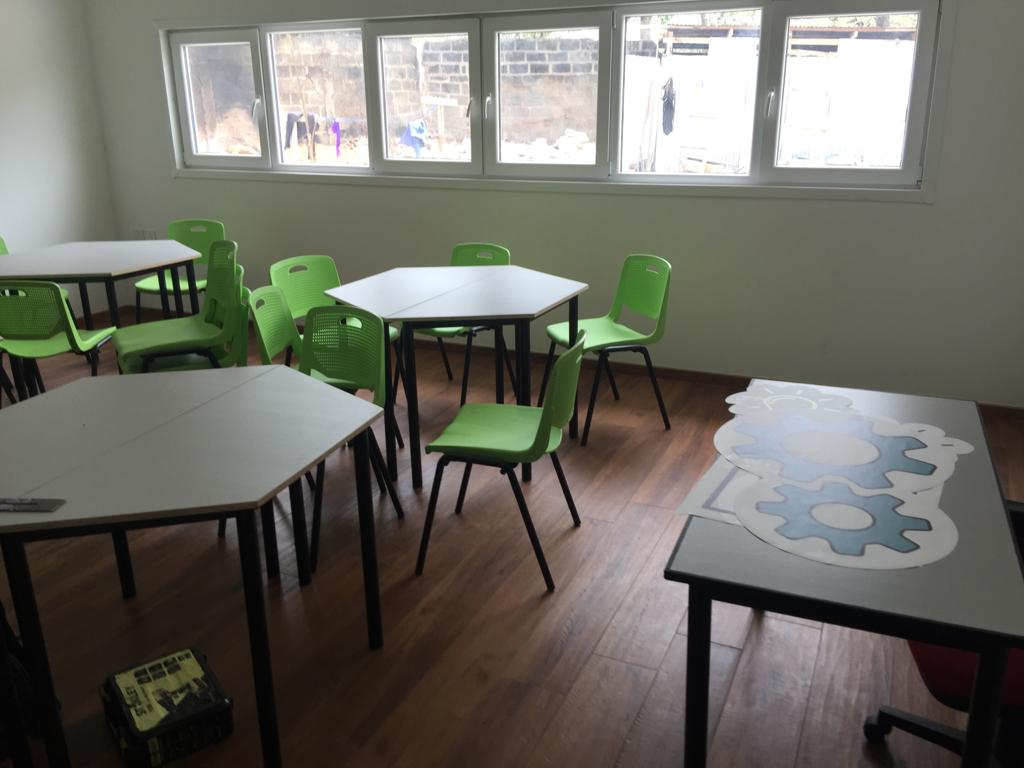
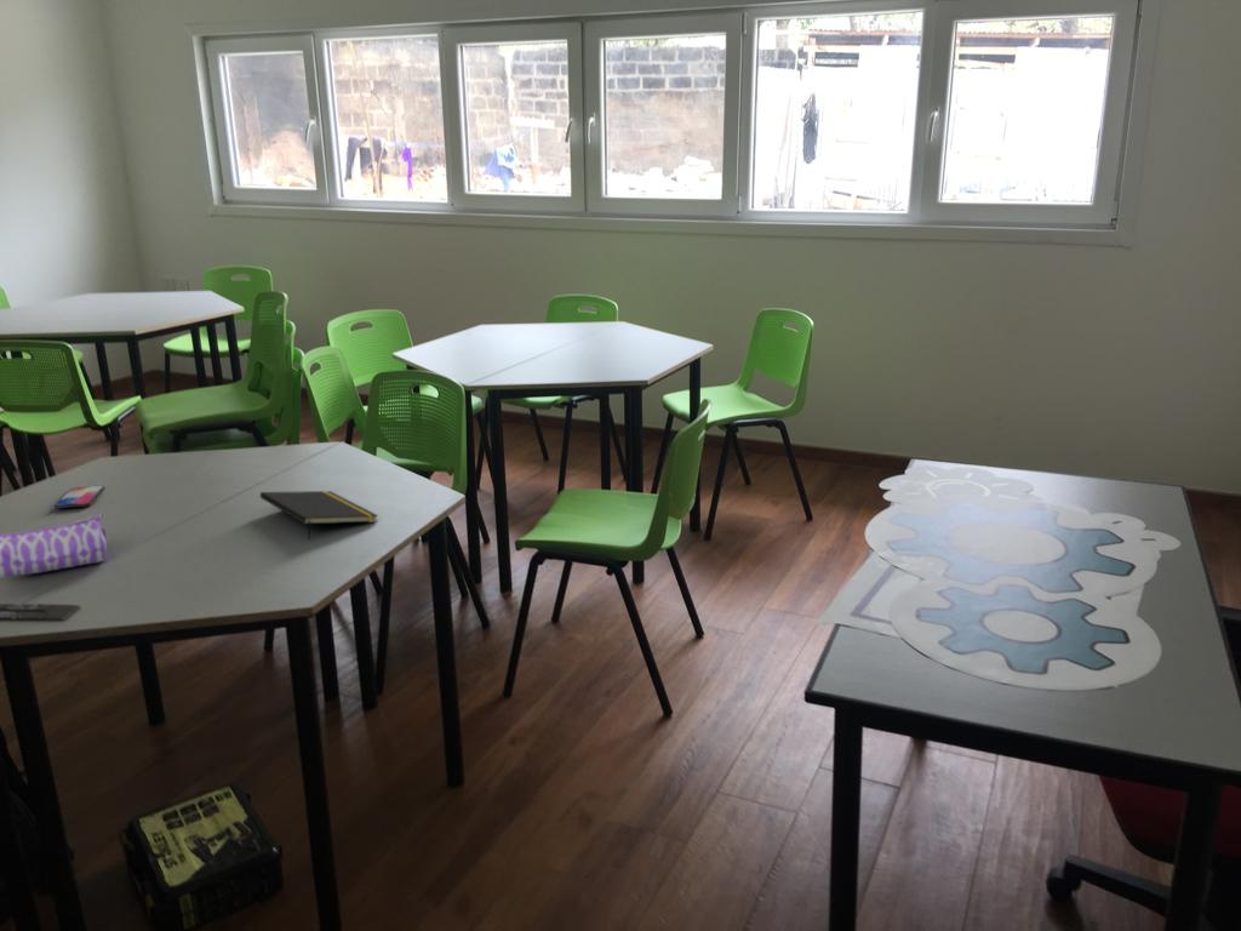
+ pencil case (45, 547)
+ smartphone (80, 496)
+ notepad (318, 507)
